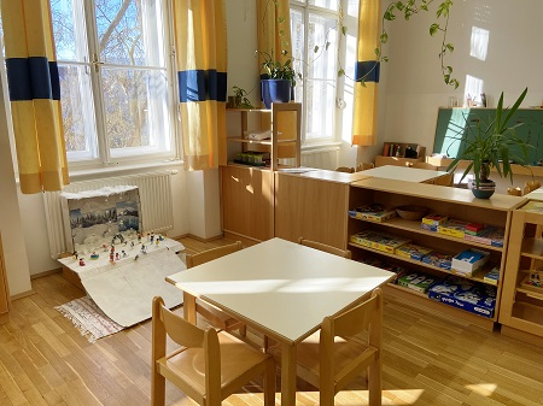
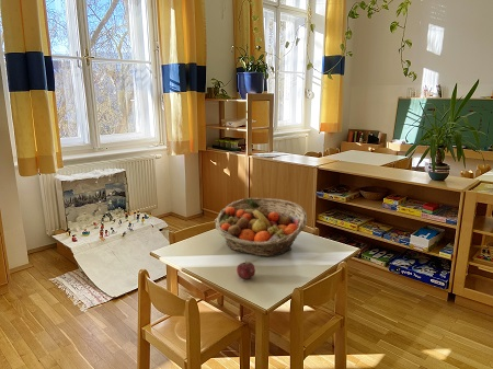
+ apple (245, 269)
+ fruit basket (260, 224)
